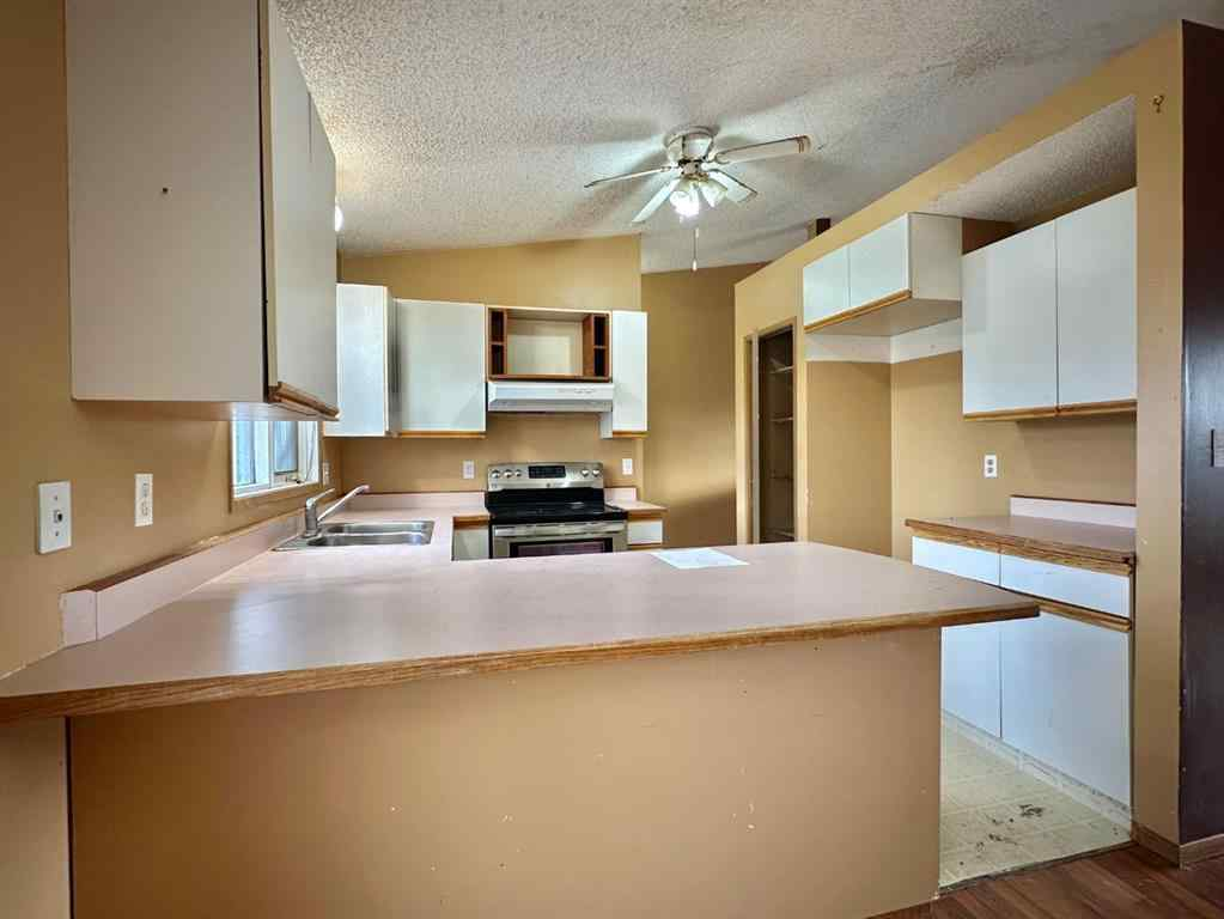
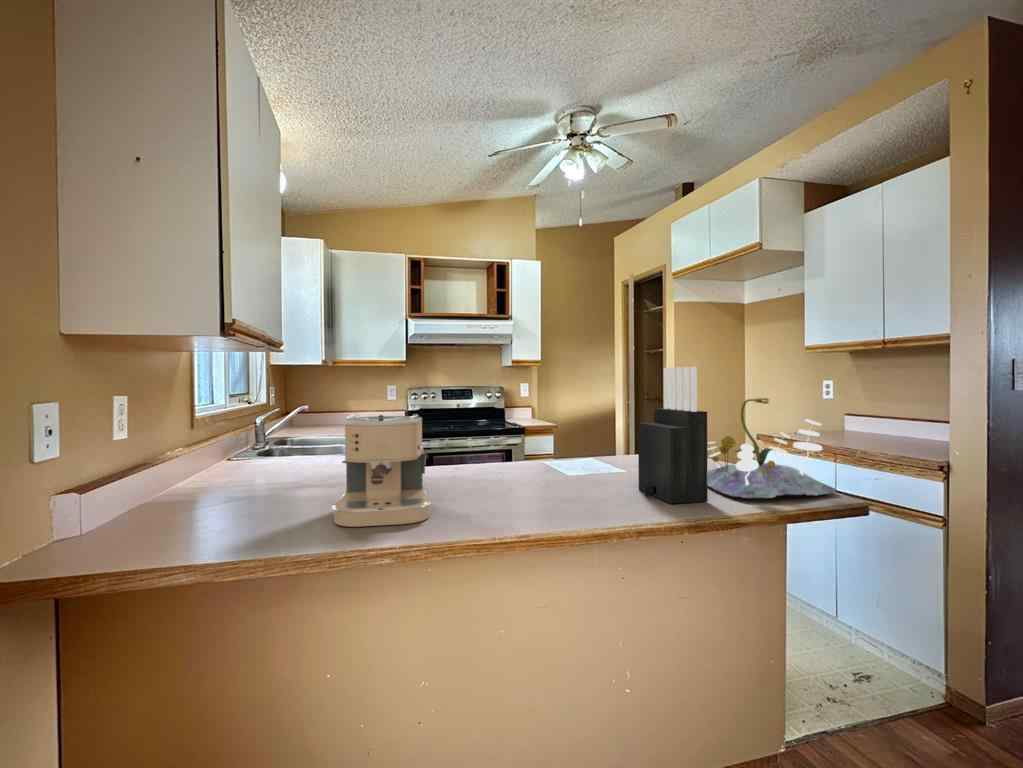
+ knife block (667, 431)
+ coffee maker (383, 464)
+ plant (756, 443)
